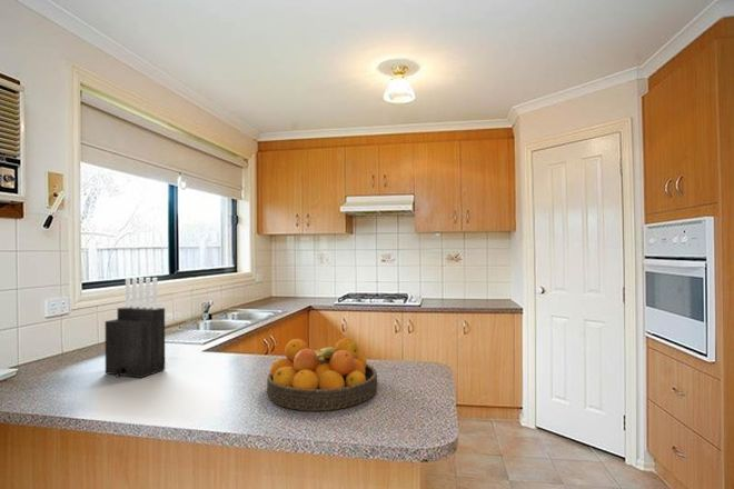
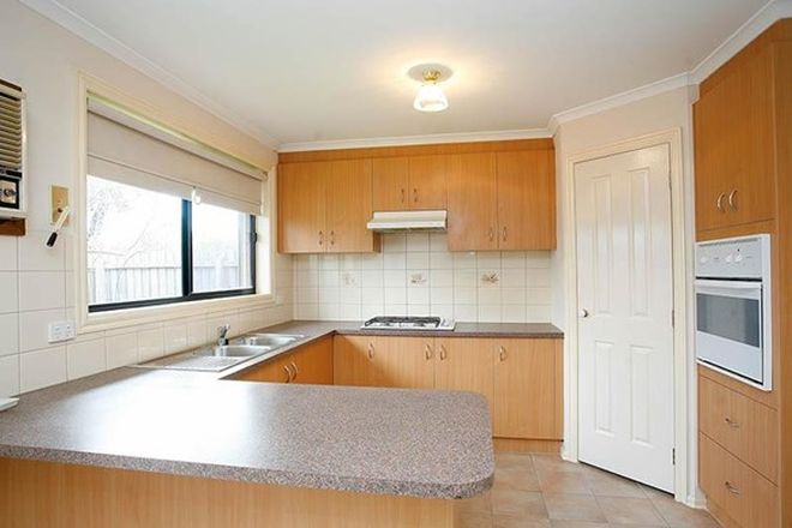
- fruit bowl (323, 365)
- knife block (132, 325)
